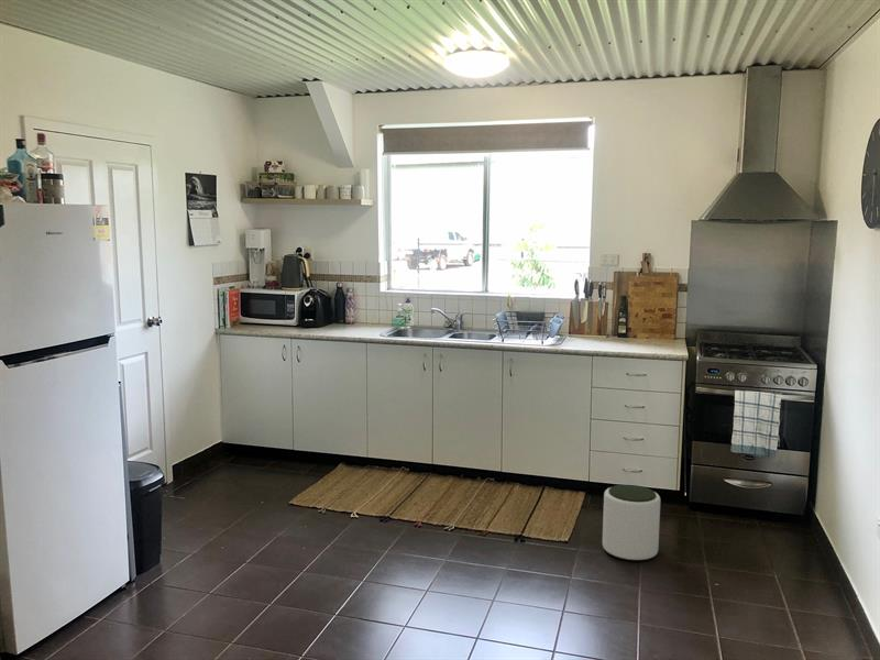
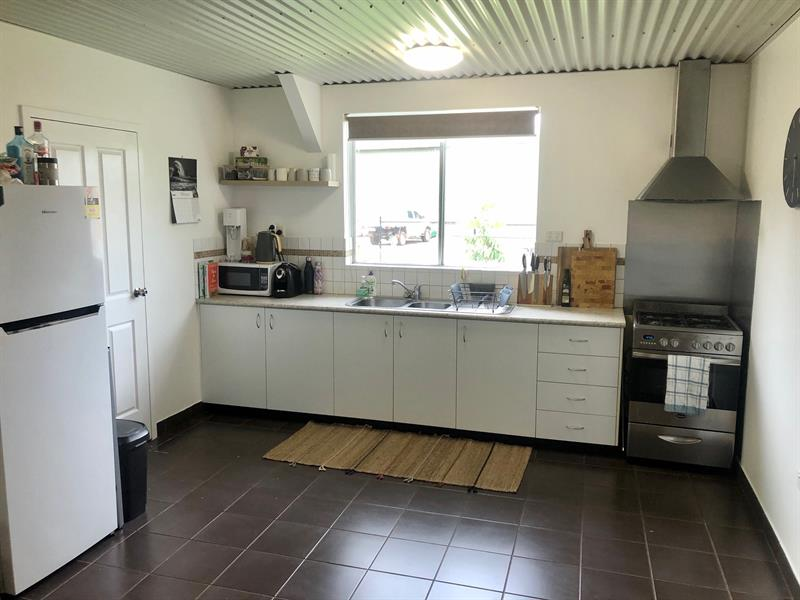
- plant pot (630, 521)
